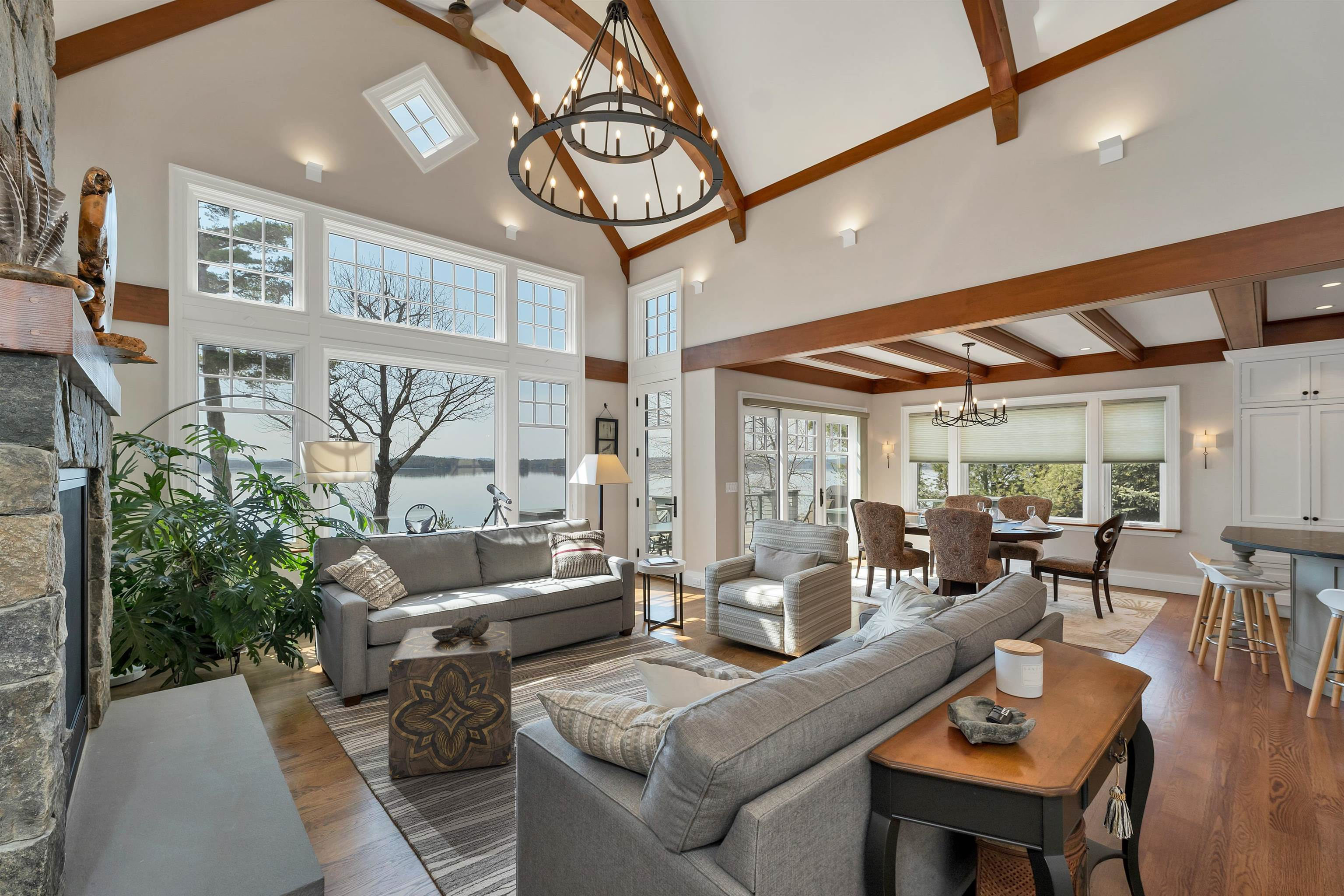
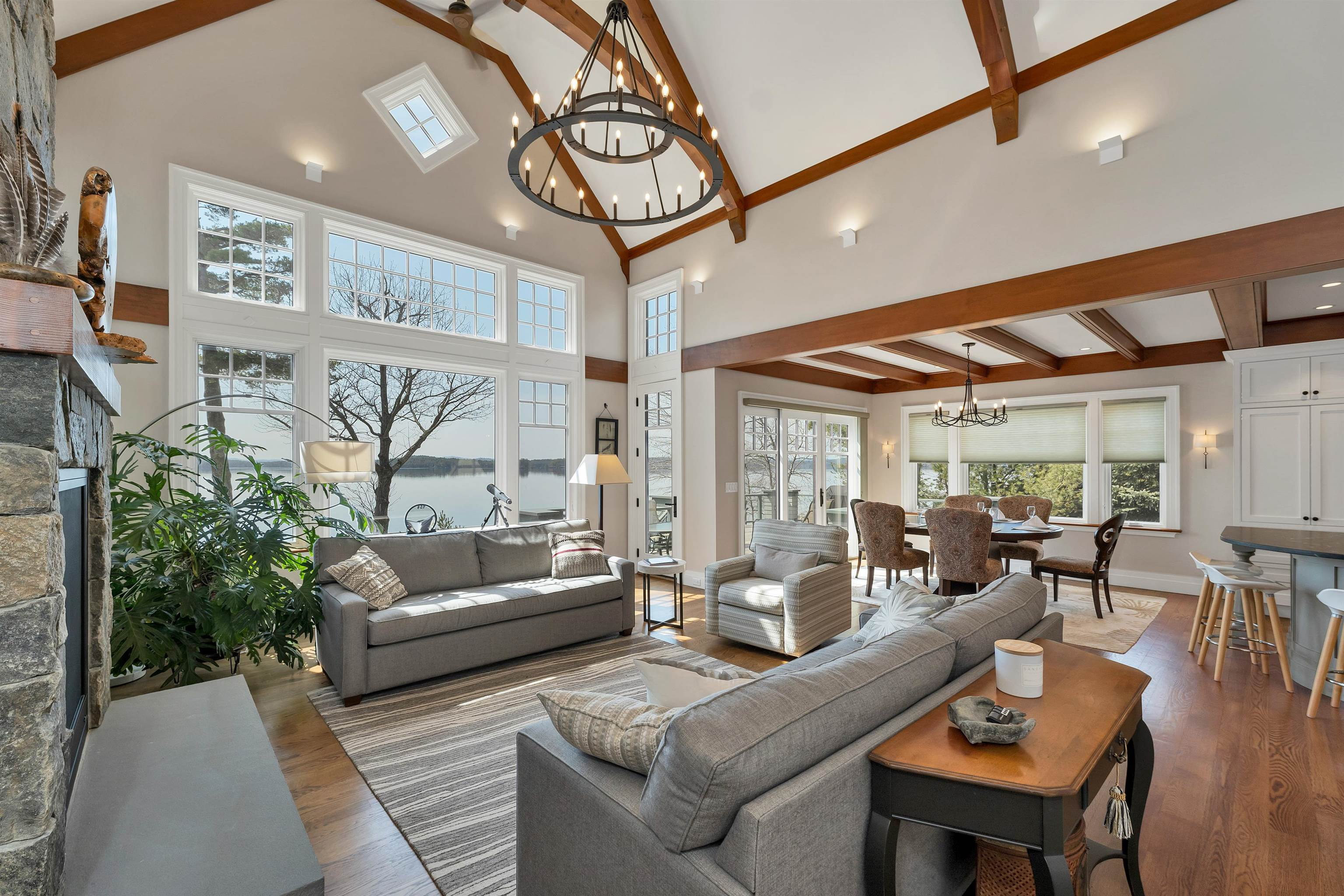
- decorative bowl (462, 623)
- ottoman (456, 692)
